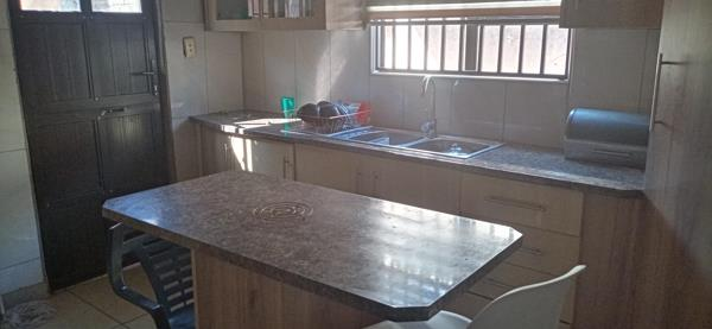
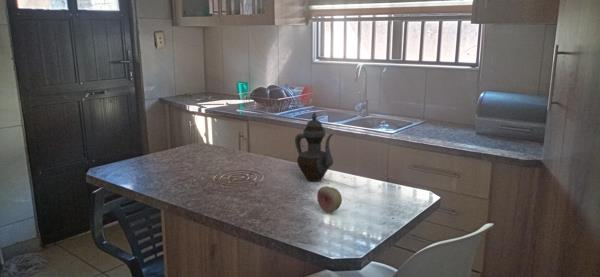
+ teapot (313, 145)
+ fruit (328, 199)
